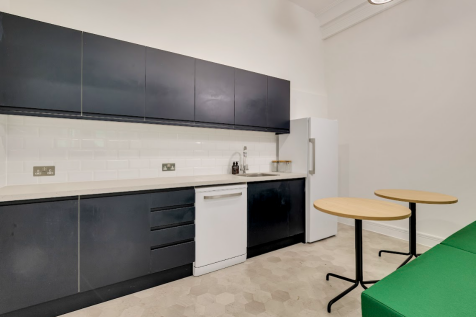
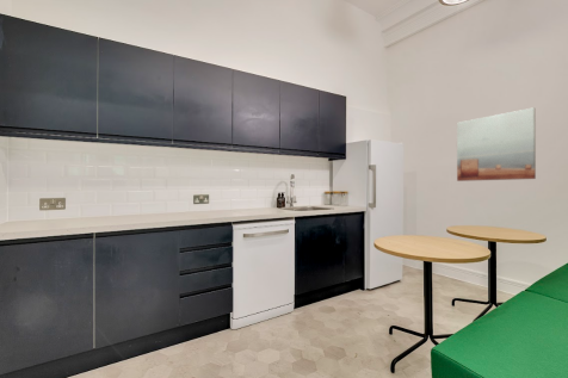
+ wall art (492, 148)
